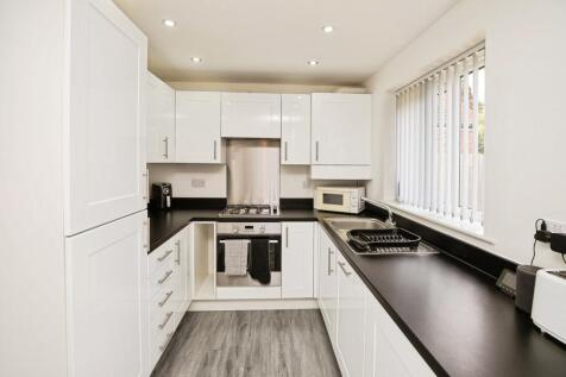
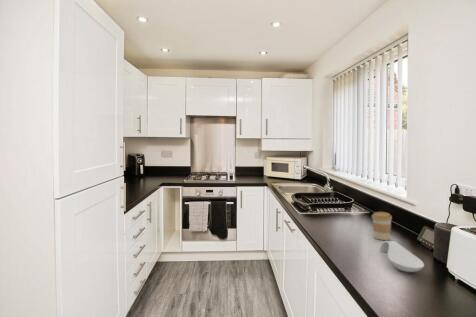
+ spoon rest (397, 254)
+ coffee cup (381, 225)
